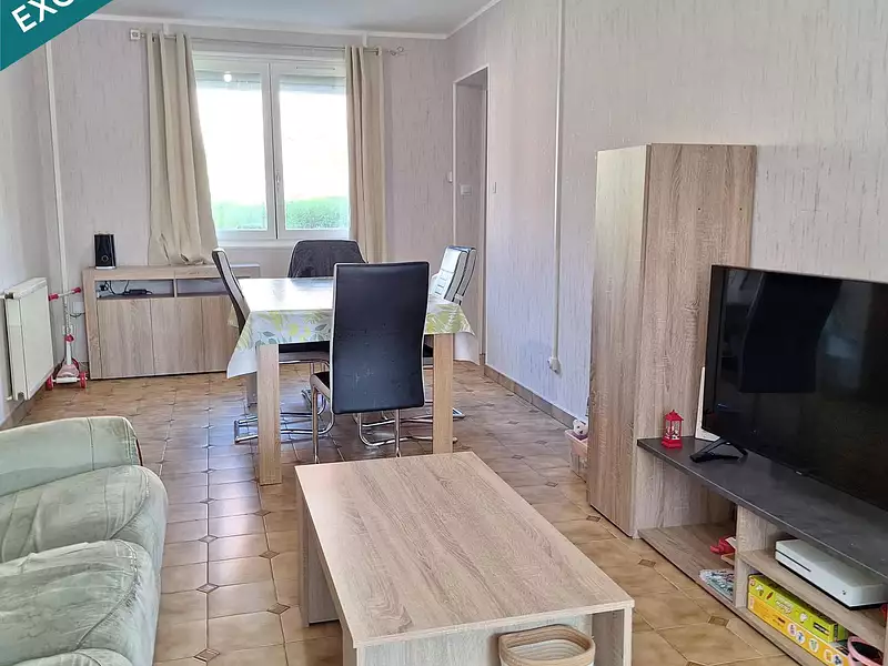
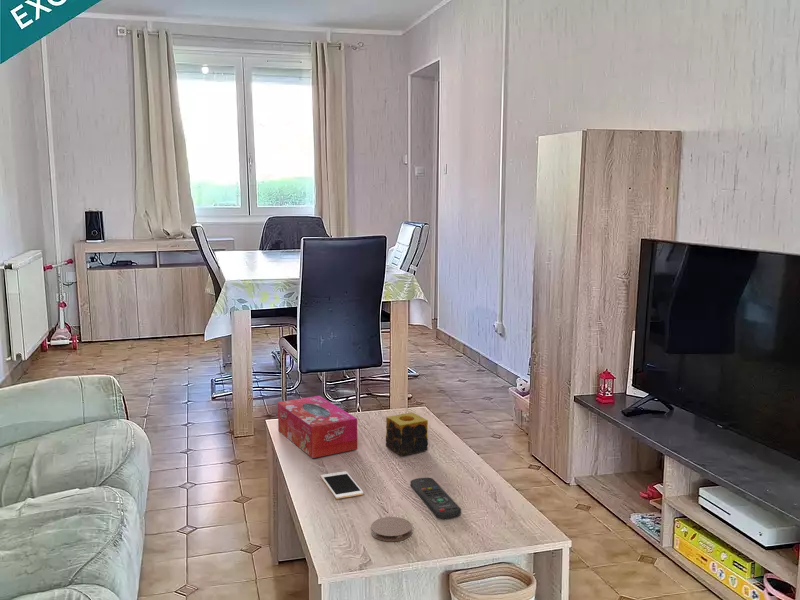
+ candle (406, 433)
+ tissue box (316, 424)
+ cell phone (341, 484)
+ remote control (434, 496)
+ coaster (391, 528)
